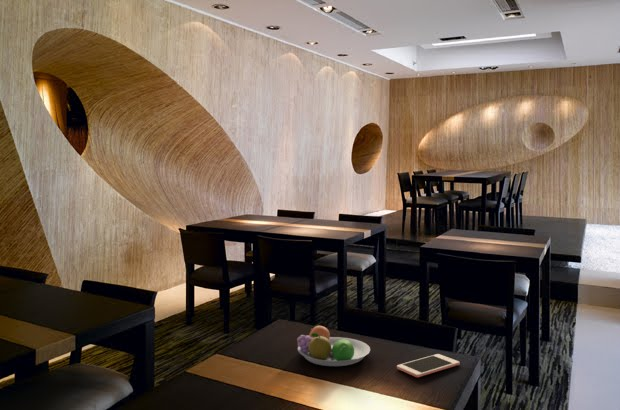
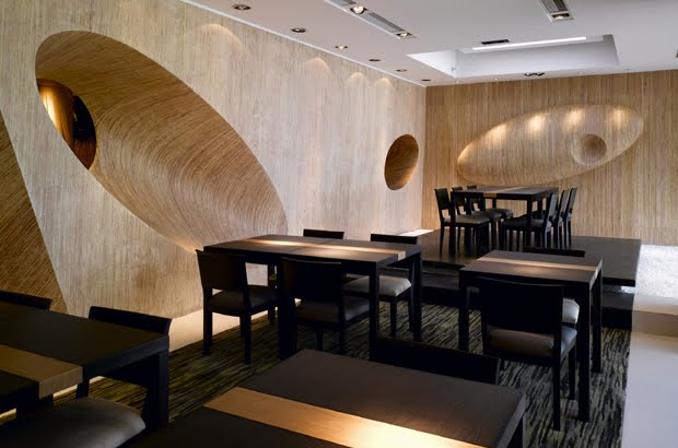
- cell phone (428, 365)
- fruit bowl (333, 342)
